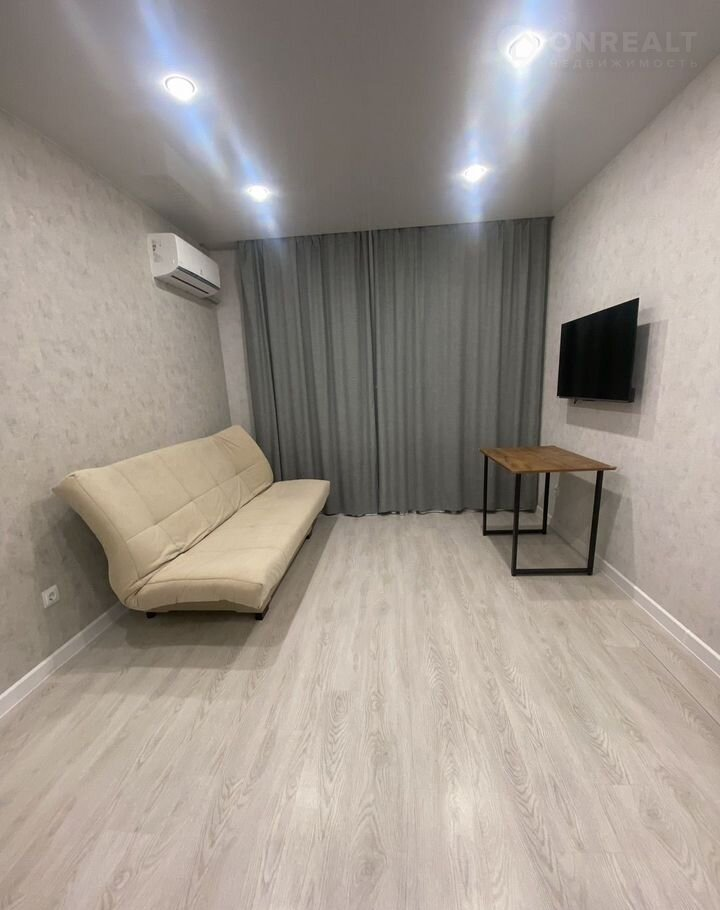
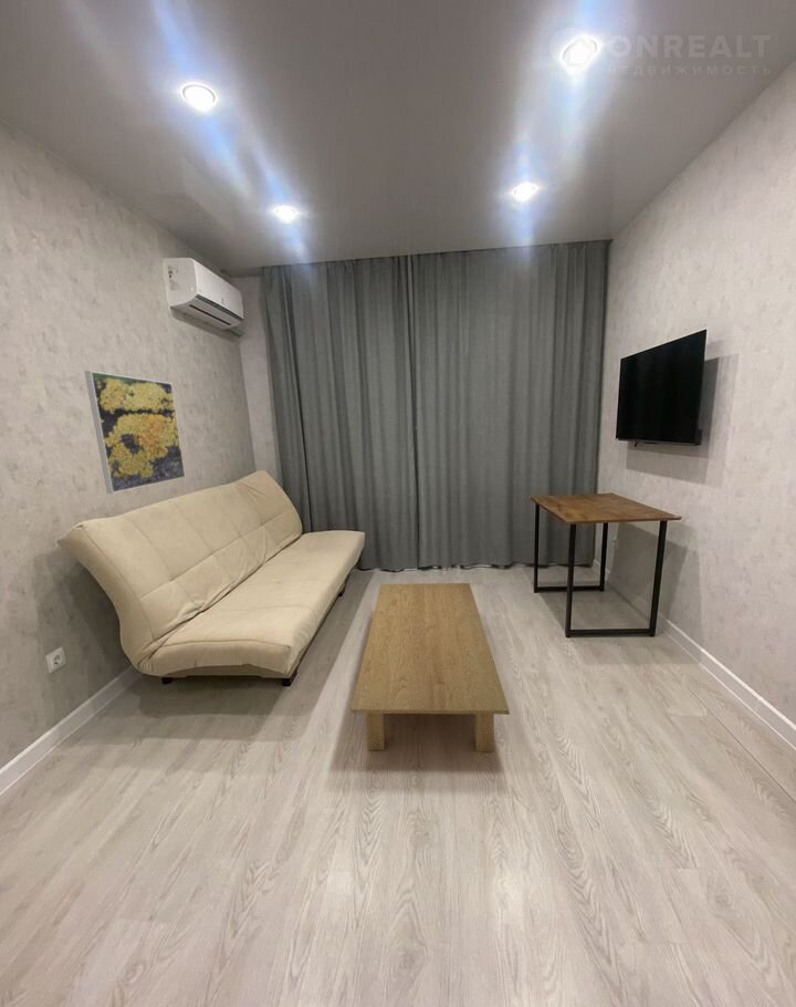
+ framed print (143, 432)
+ coffee table (427, 648)
